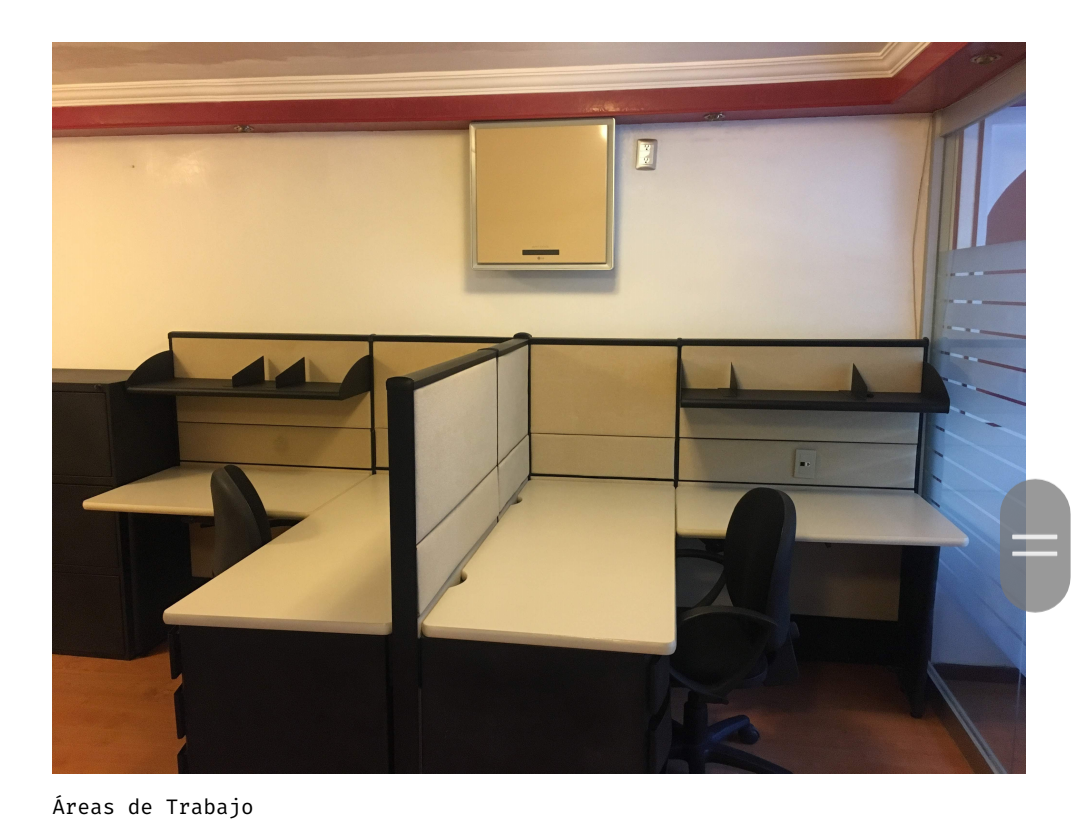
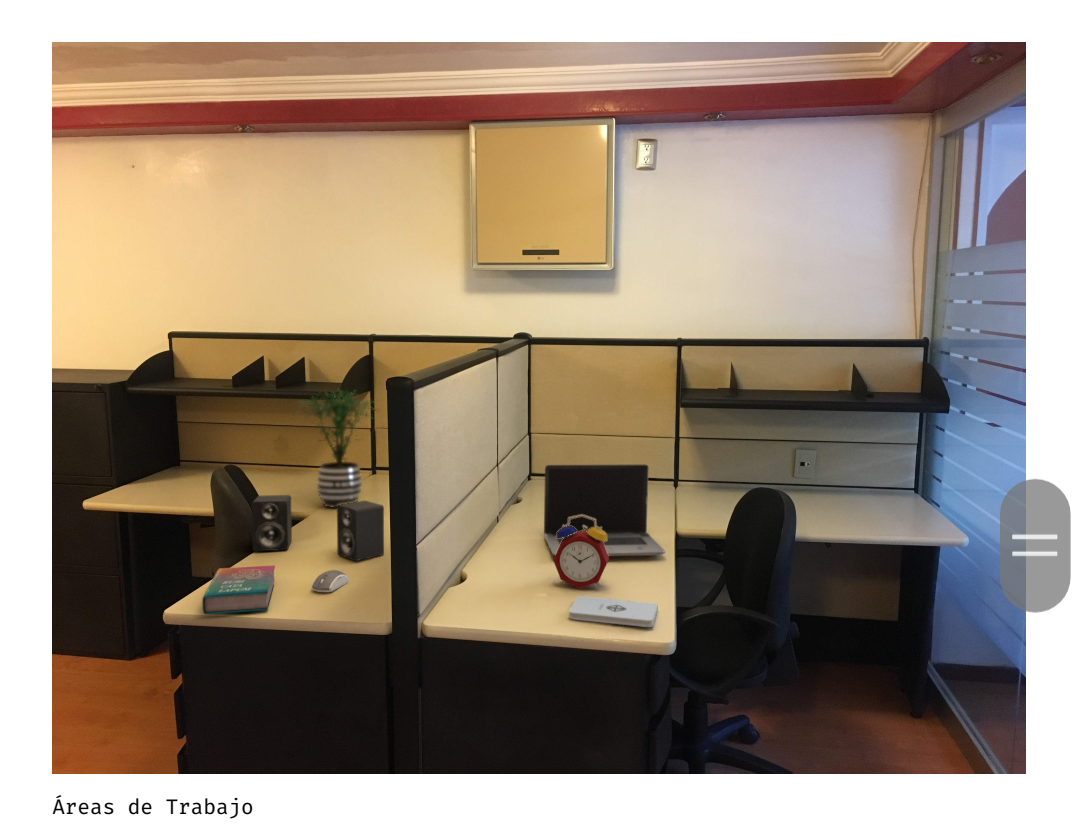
+ alarm clock (582, 548)
+ potted plant (337, 446)
+ computer mouse (331, 578)
+ laptop computer (603, 509)
+ notepad (613, 611)
+ book (241, 588)
+ speaker (337, 526)
